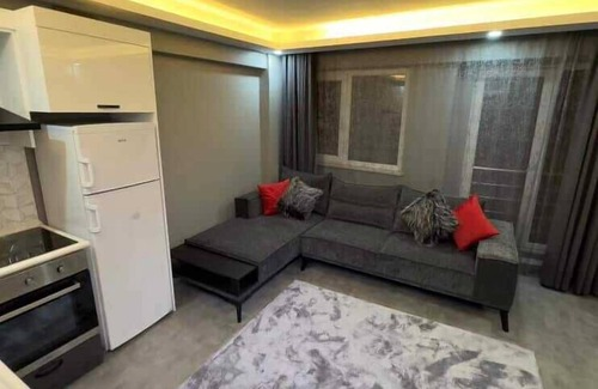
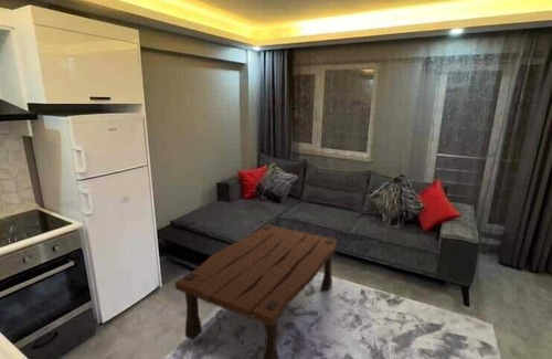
+ coffee table (267, 283)
